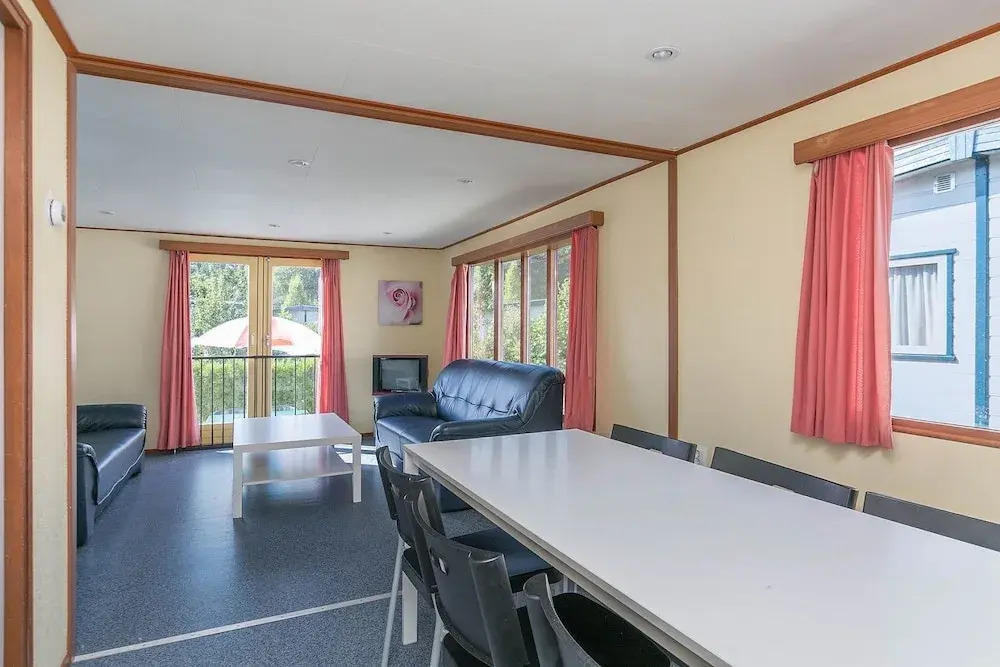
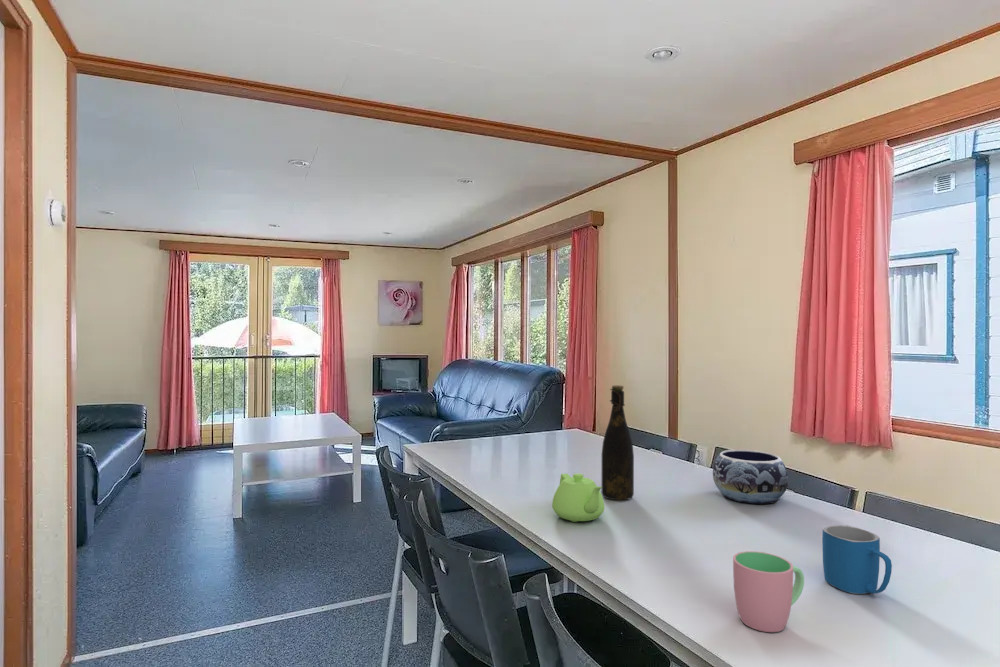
+ cup (770, 590)
+ mug (858, 562)
+ decorative bowl (749, 475)
+ bottle (617, 441)
+ teapot (579, 496)
